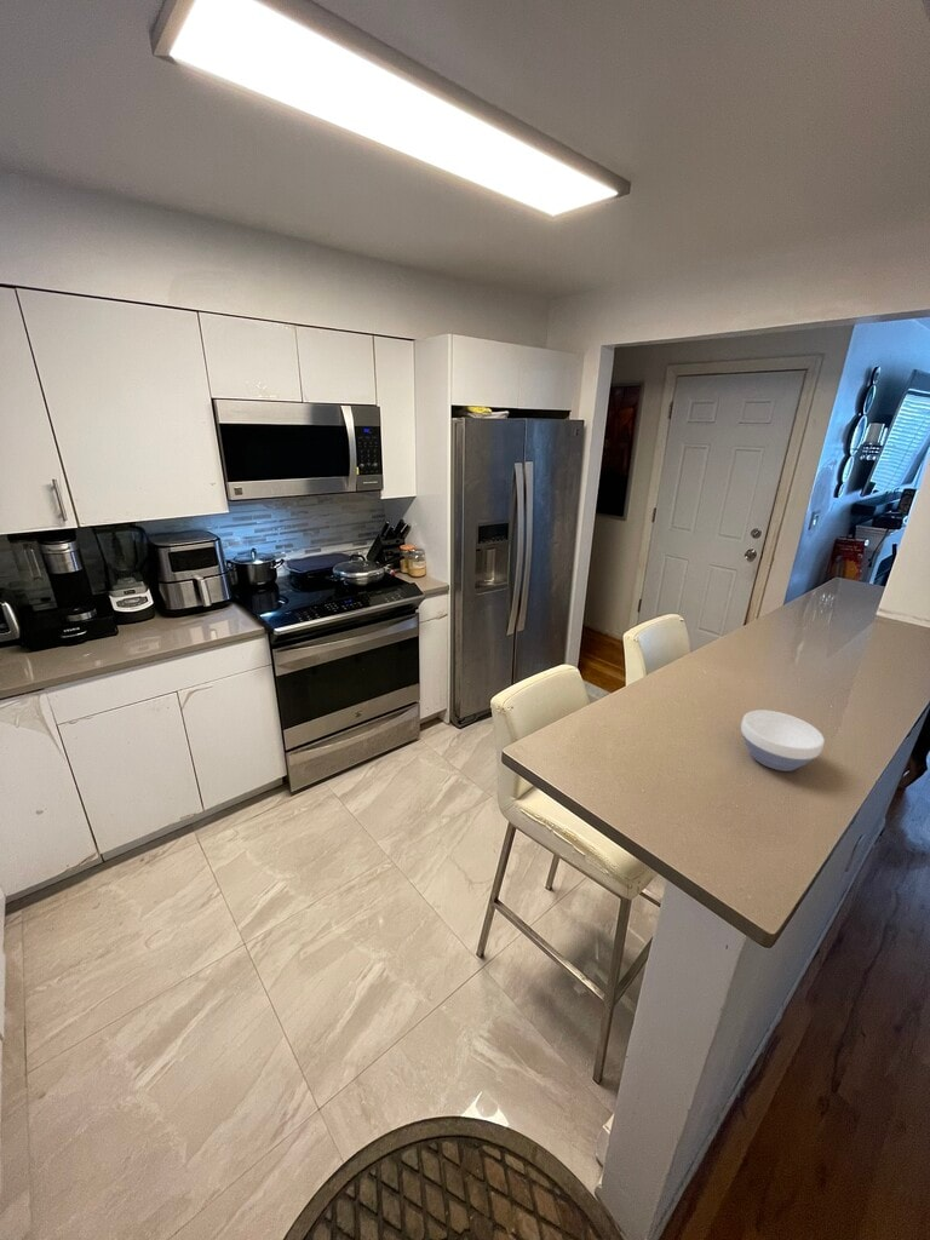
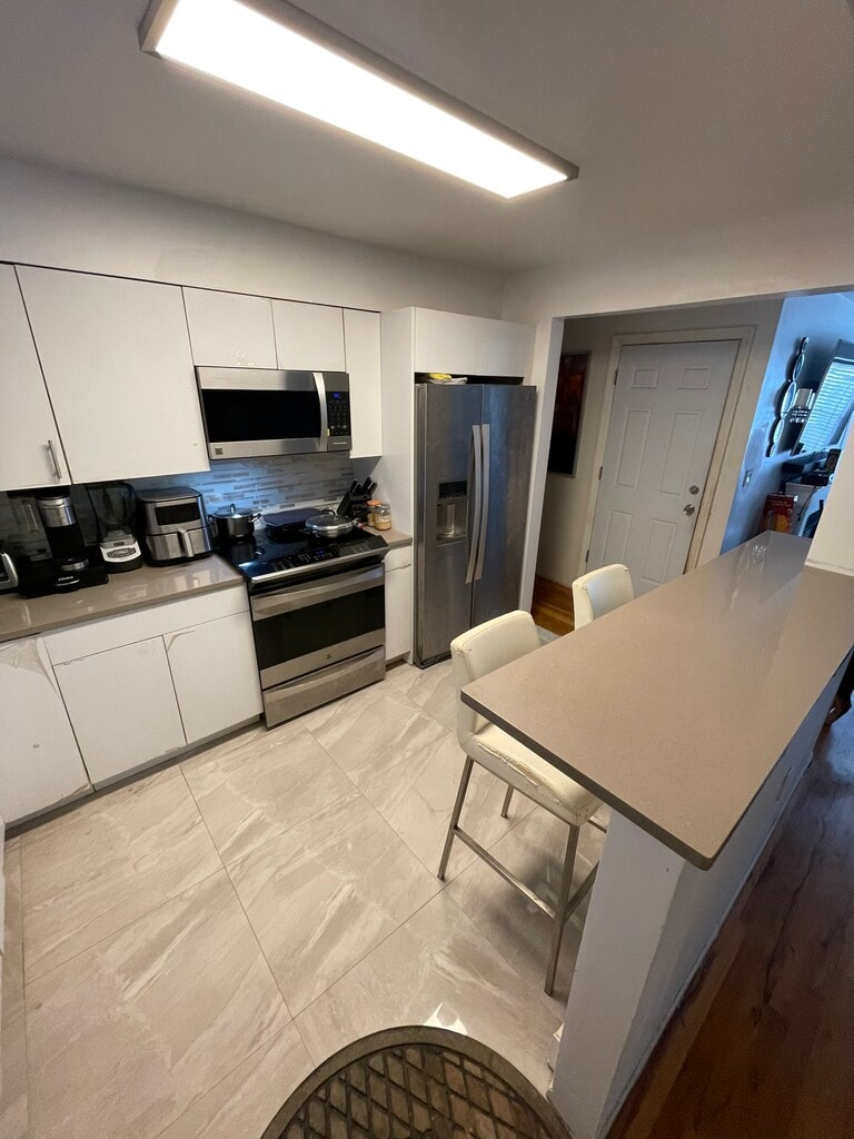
- bowl (777, 744)
